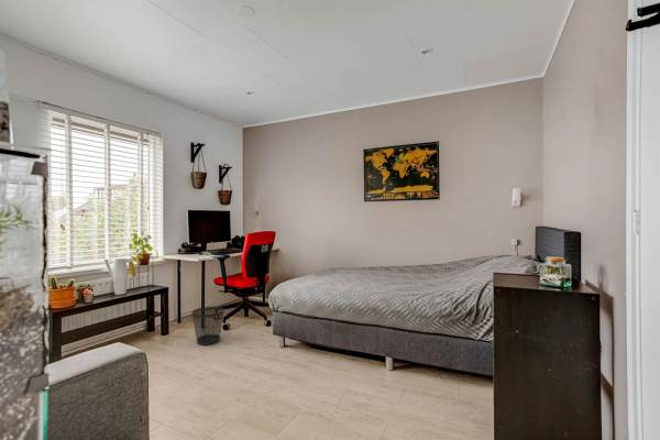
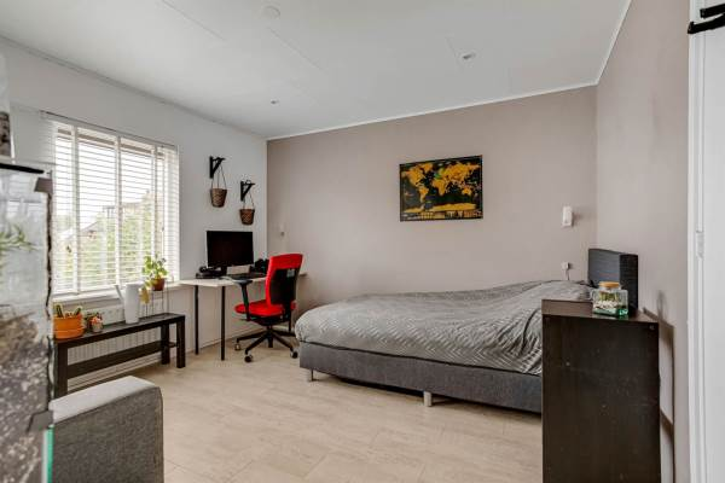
- wastebasket (208, 326)
